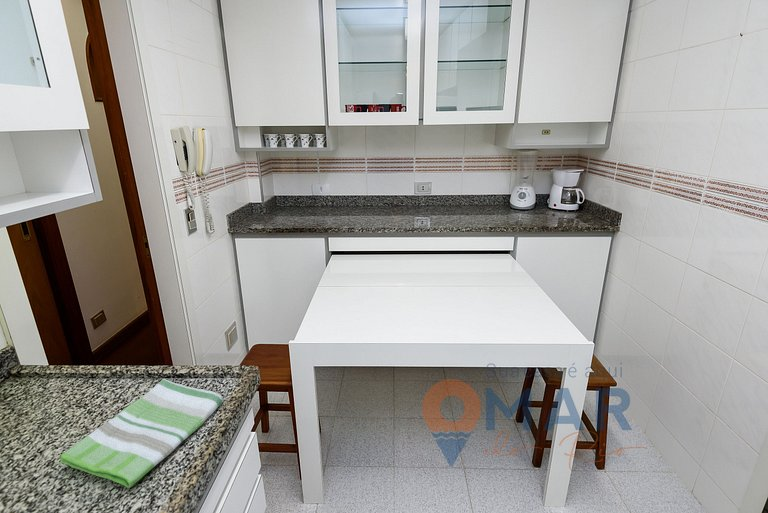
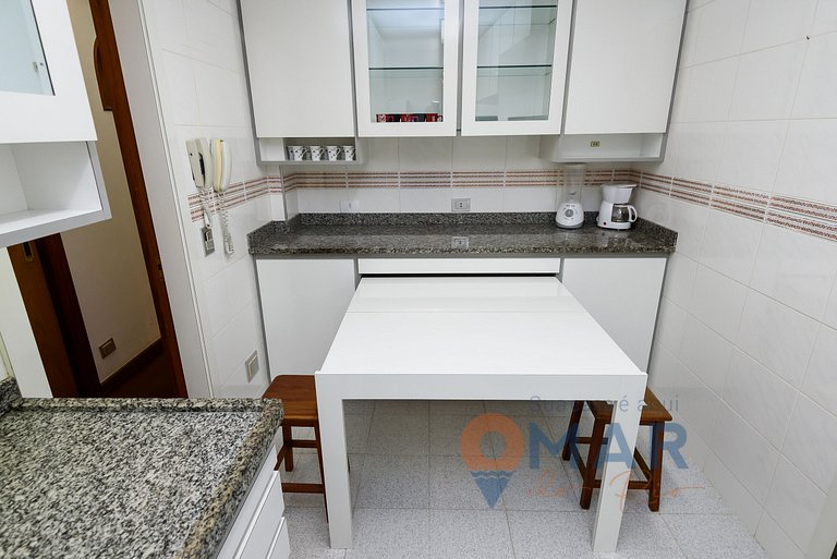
- dish towel (149, 424)
